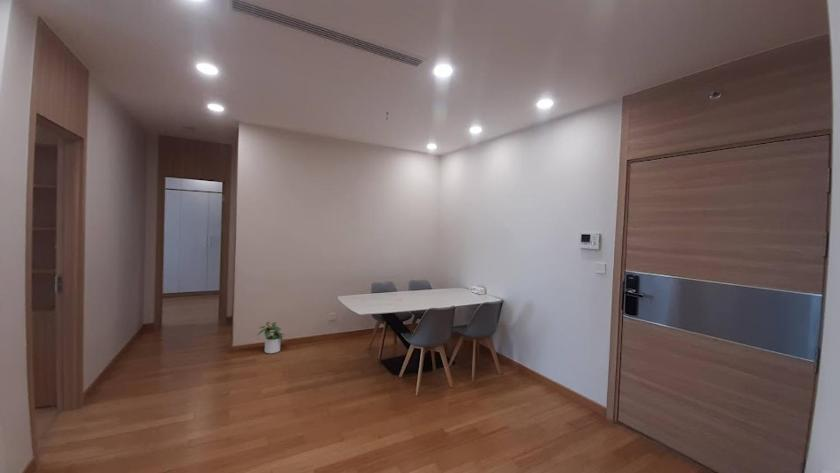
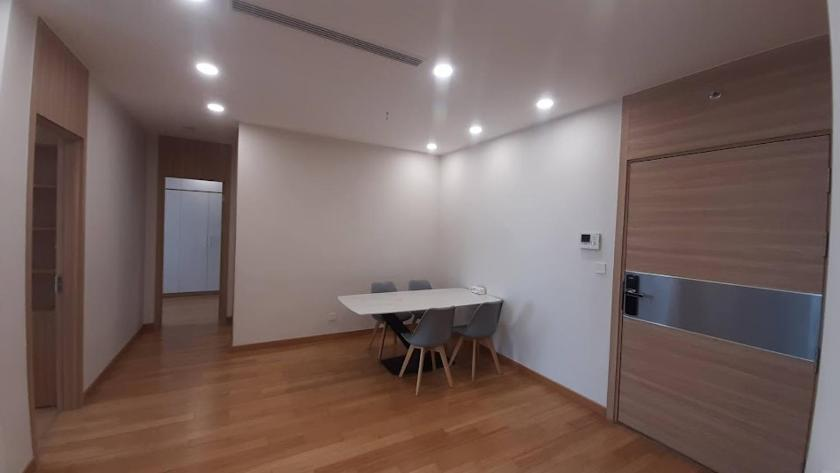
- potted plant (270, 337)
